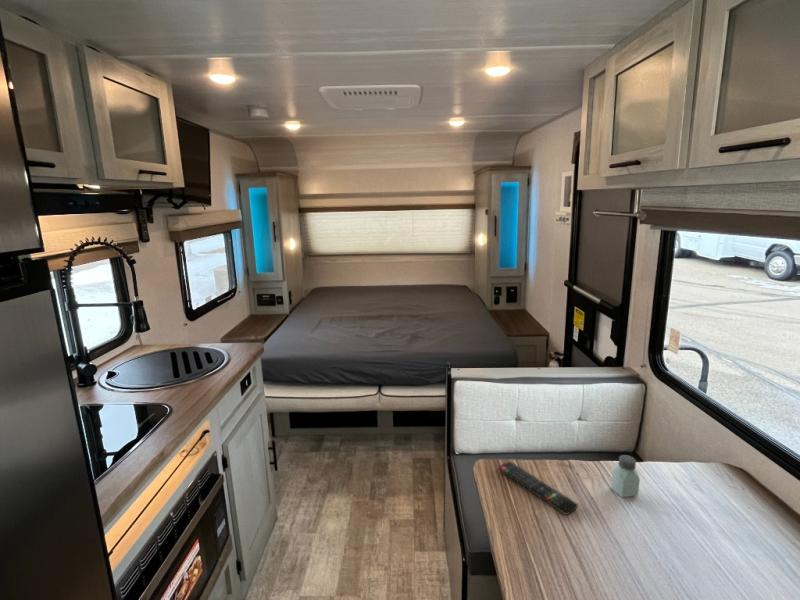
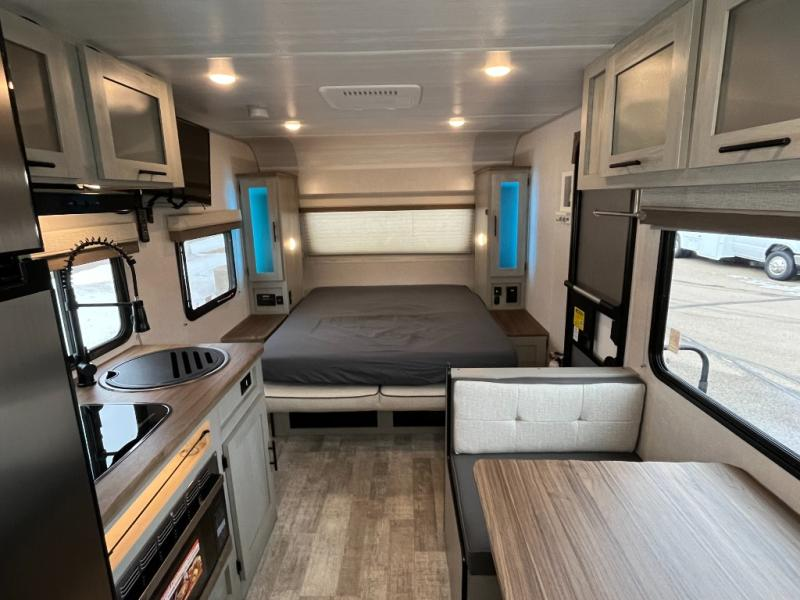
- remote control (534, 486)
- saltshaker (625, 475)
